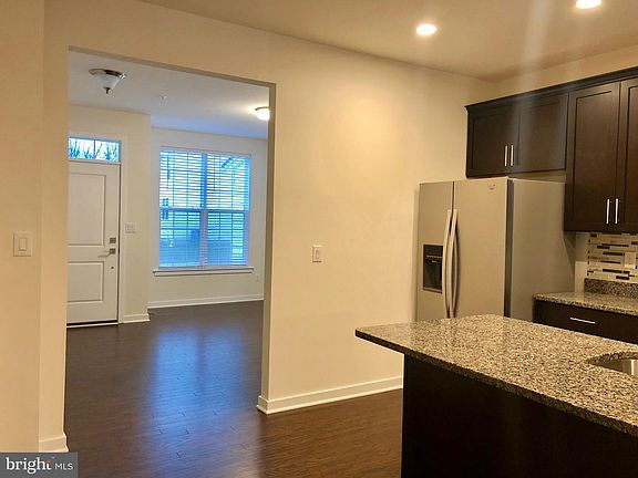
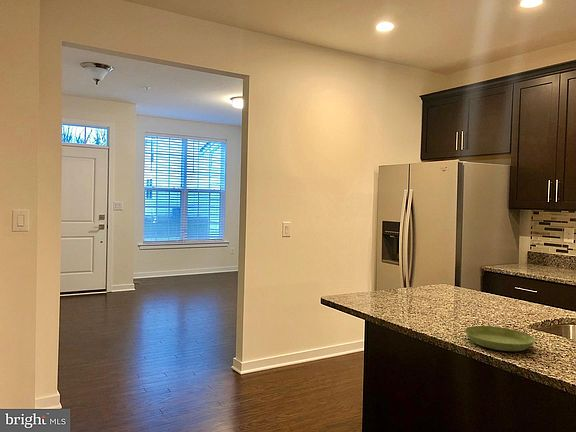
+ saucer (498, 338)
